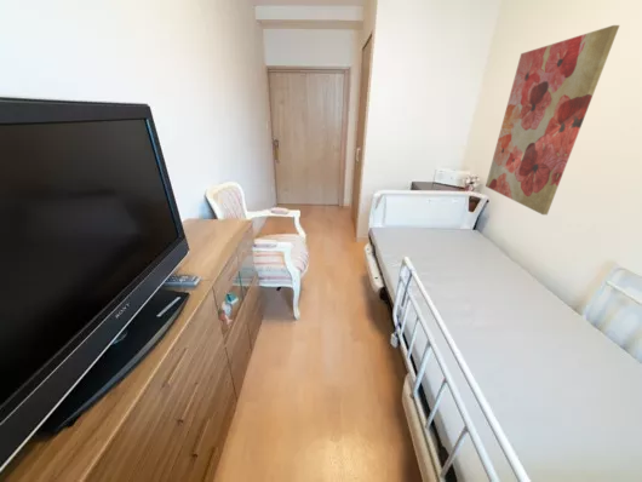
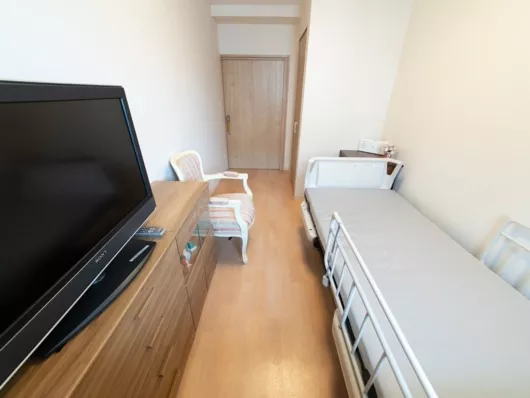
- wall art (533, 128)
